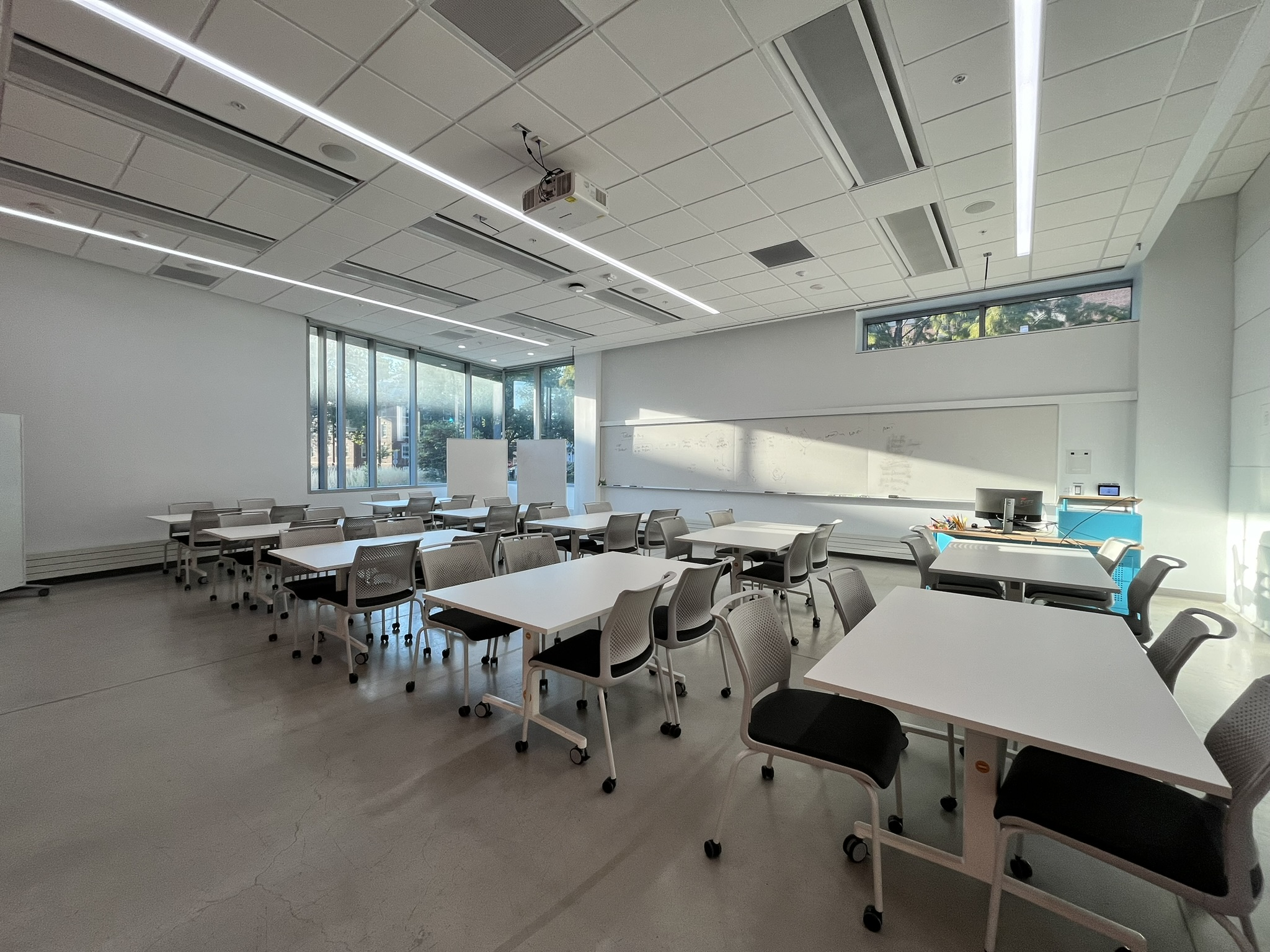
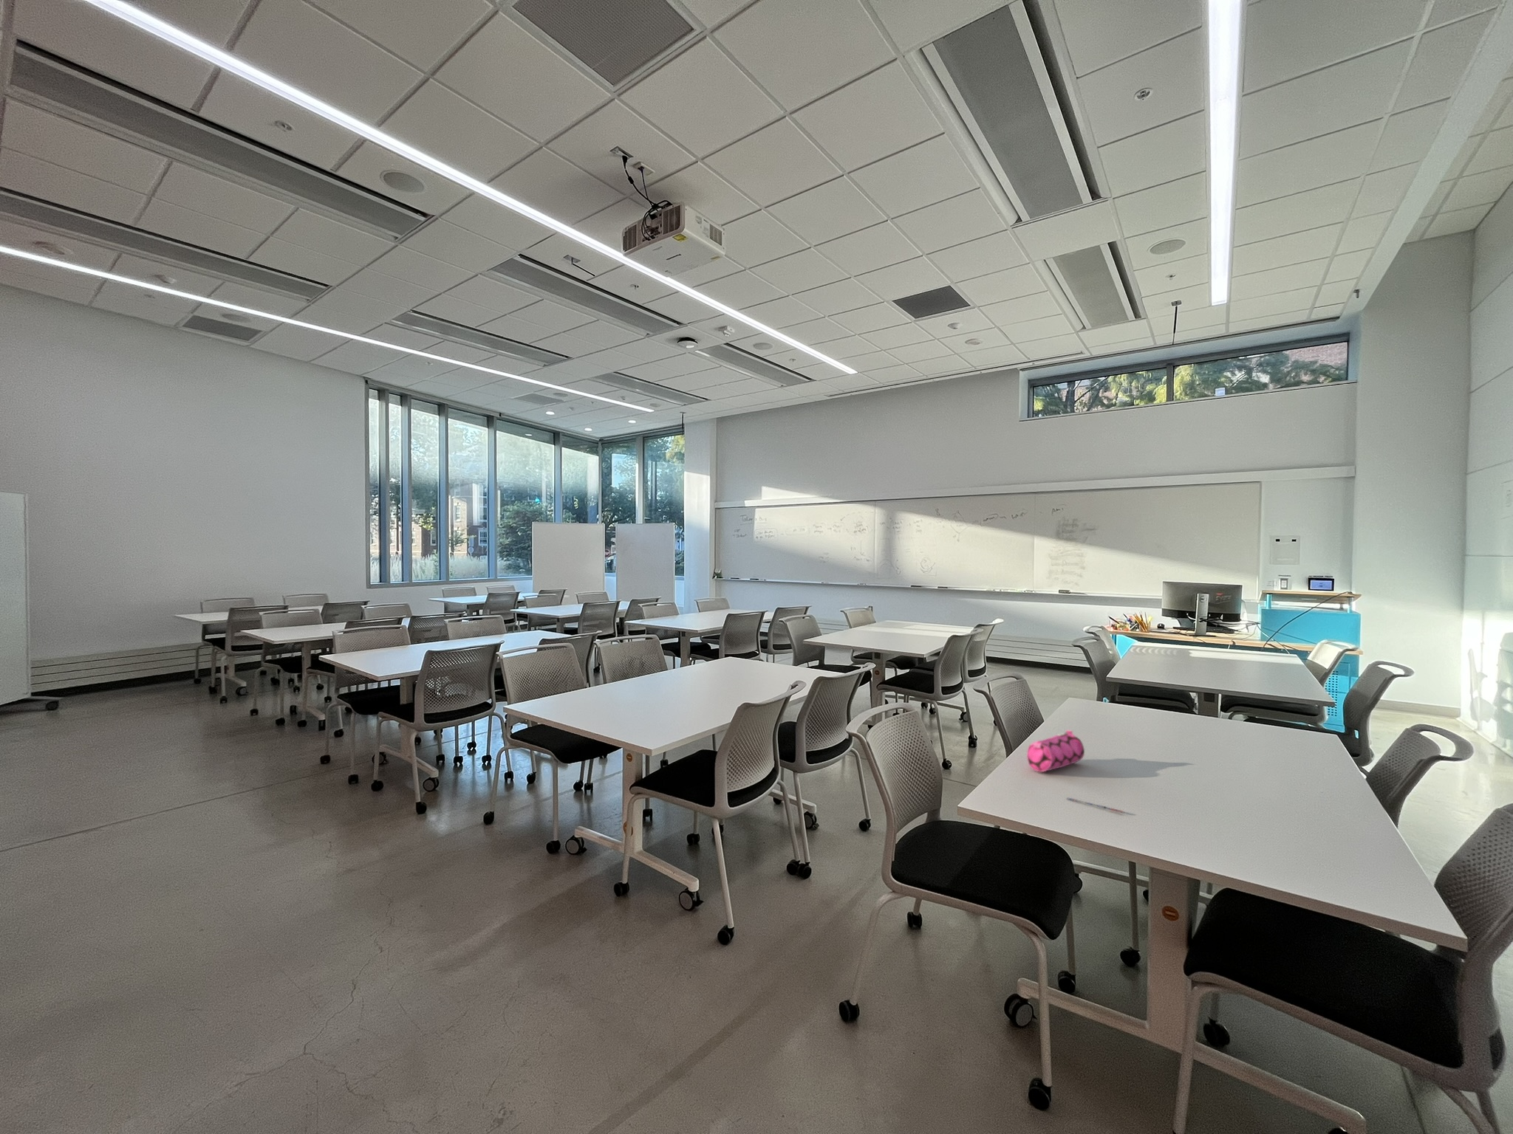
+ pen (1094, 805)
+ pencil case (1054, 750)
